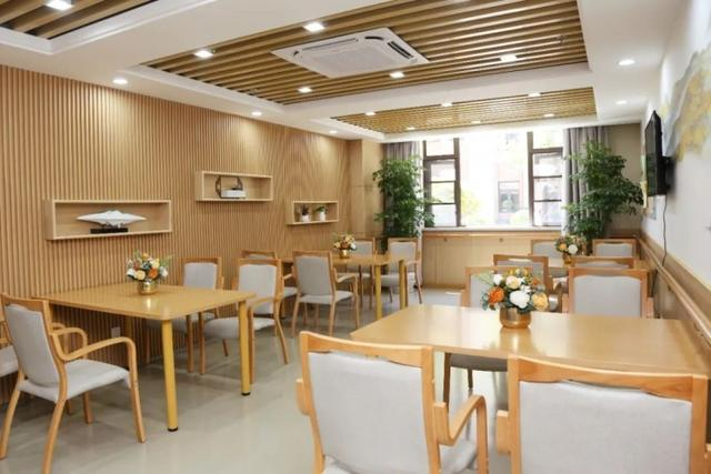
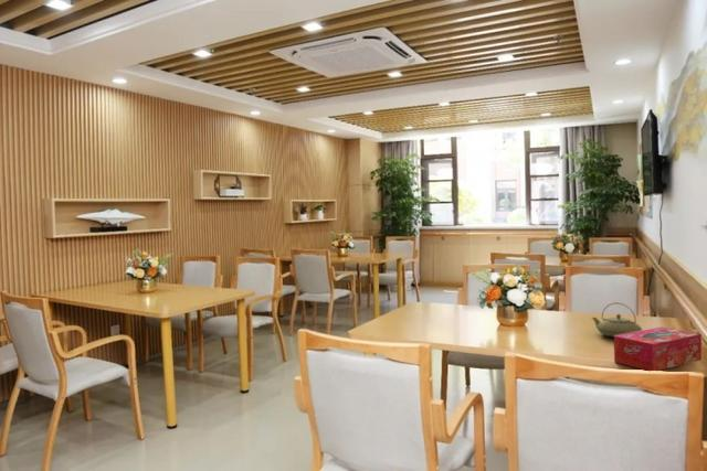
+ tissue box (657, 347)
+ teapot (615, 319)
